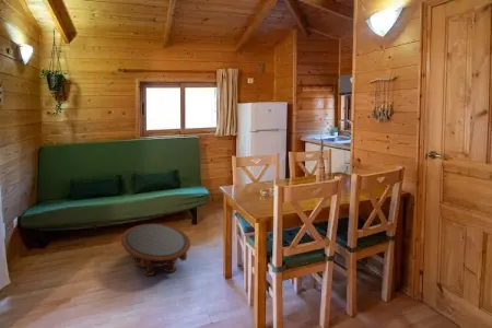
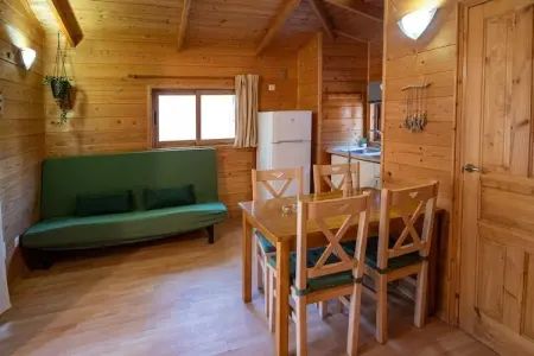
- coffee table (155, 250)
